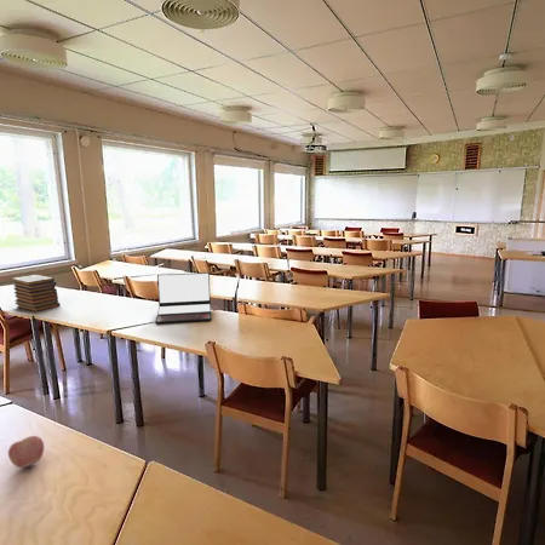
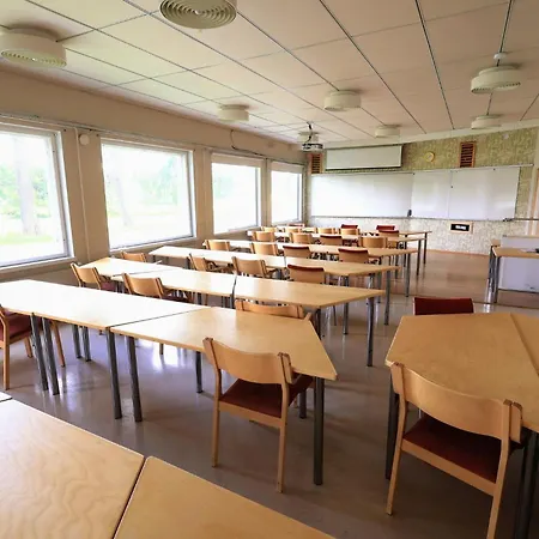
- apple (25, 451)
- book stack (34, 292)
- laptop (183, 297)
